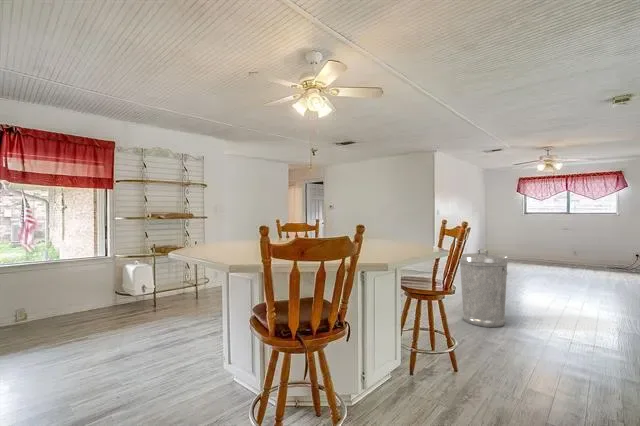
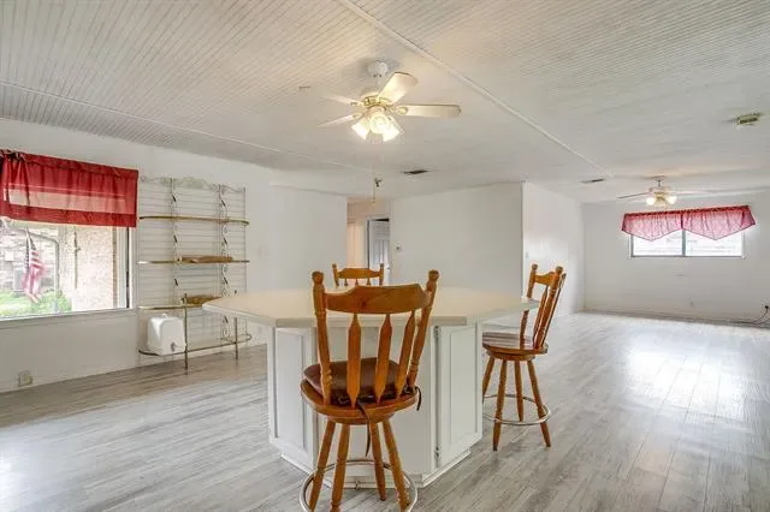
- trash can (483, 285)
